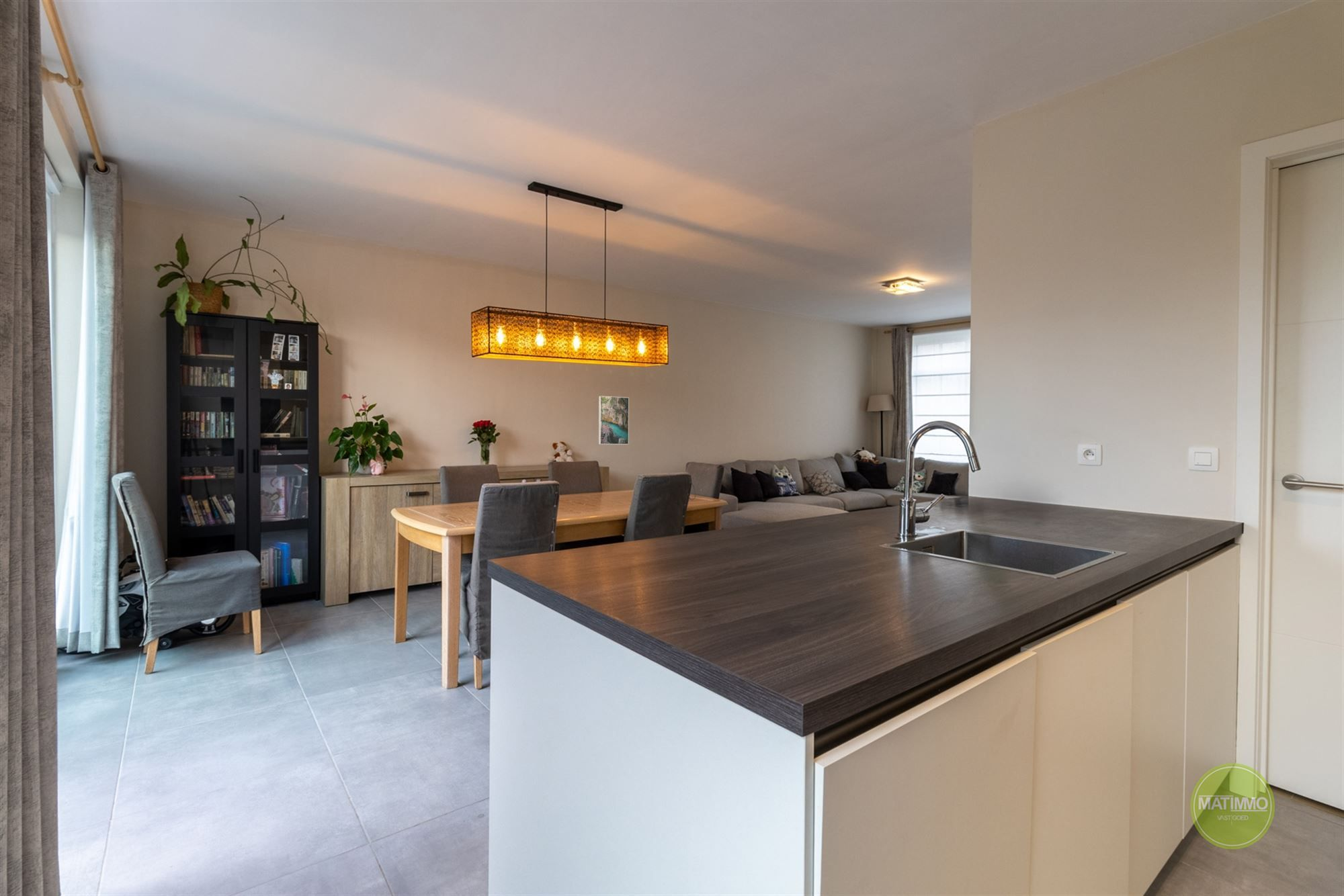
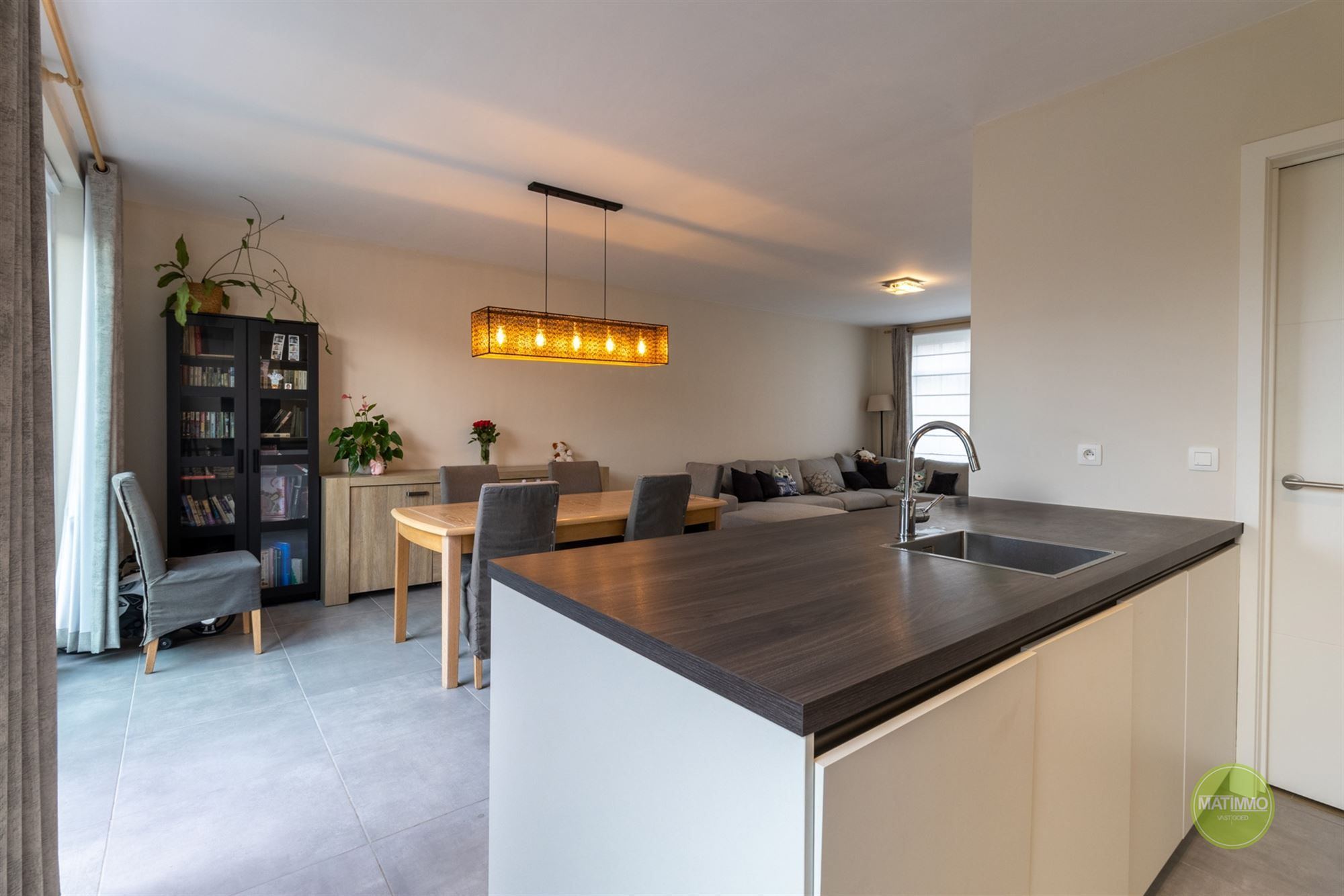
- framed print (614, 420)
